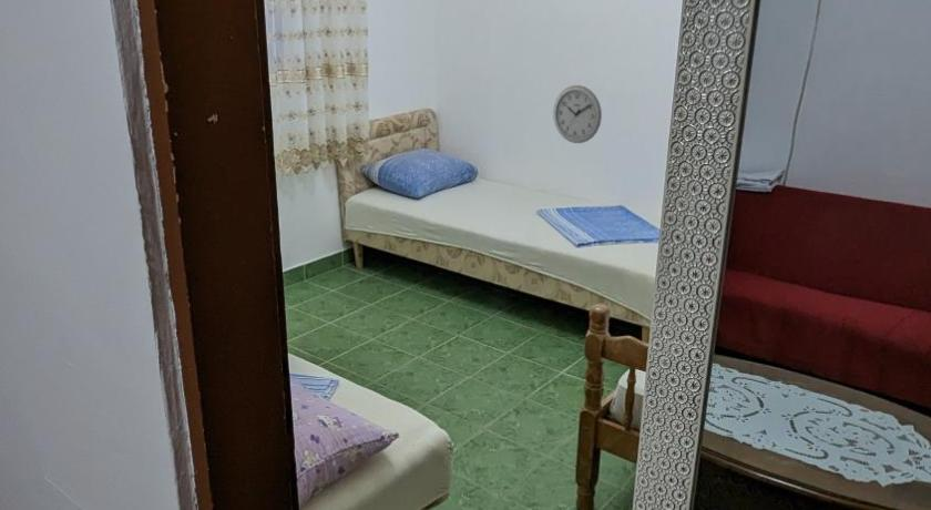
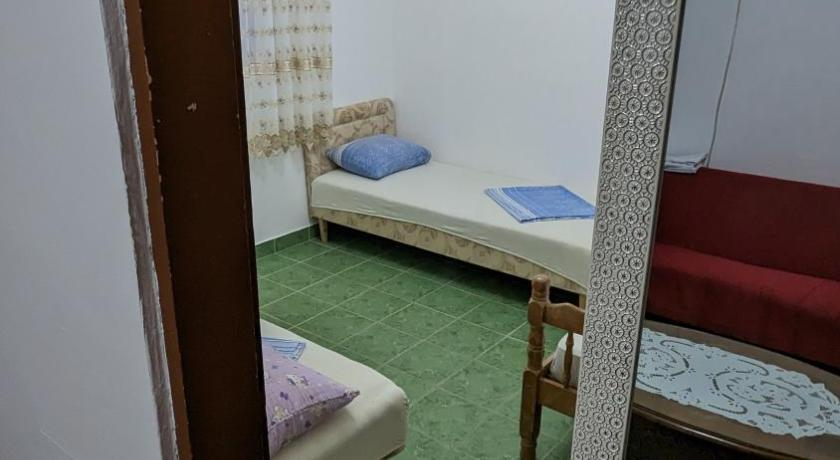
- wall clock (575, 114)
